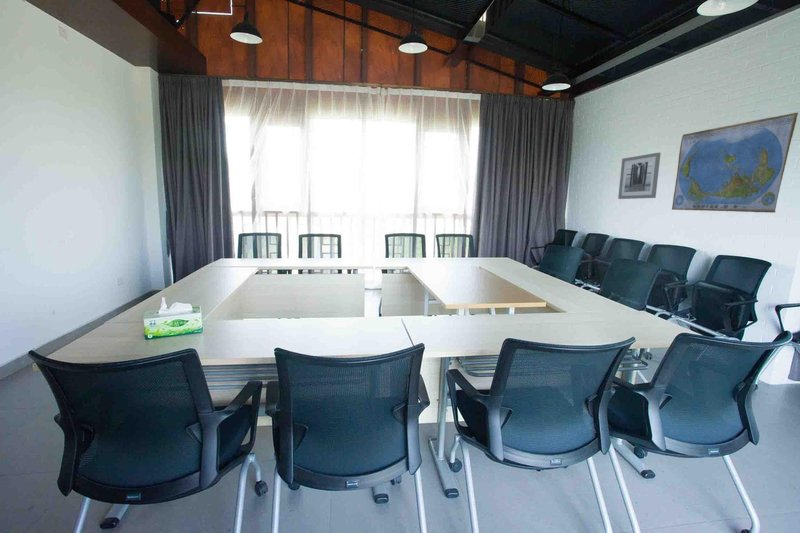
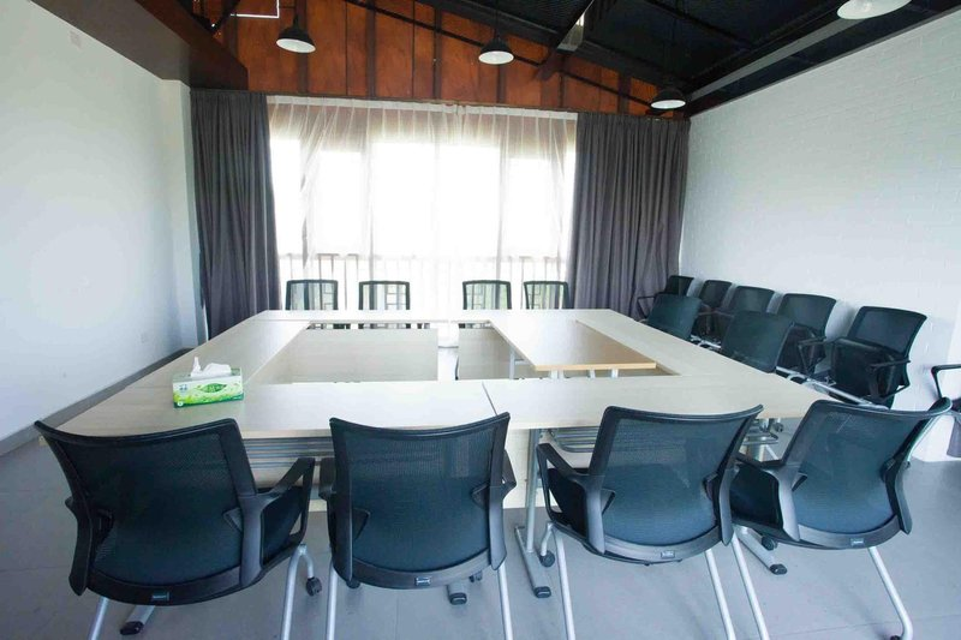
- wall art (637, 177)
- world map (724, 168)
